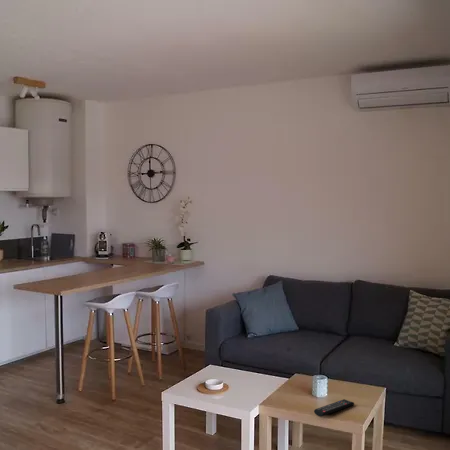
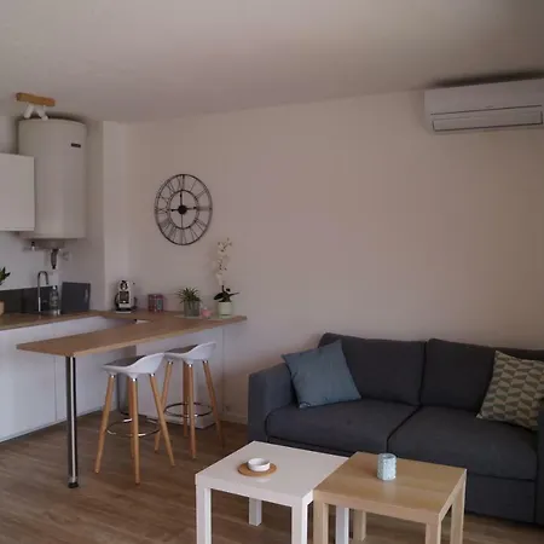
- remote control (334, 407)
